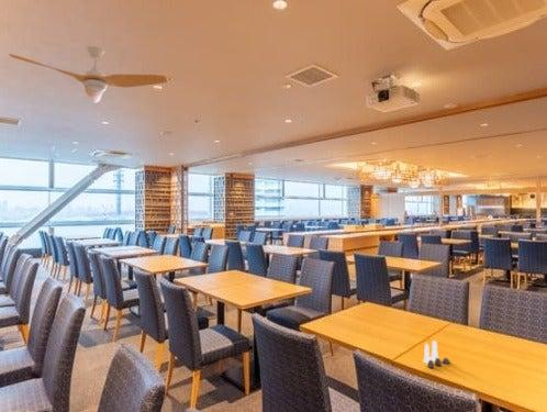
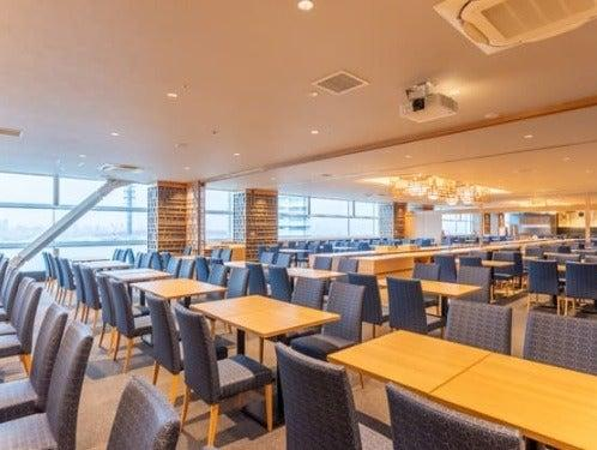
- electric fan (94, 75)
- salt and pepper shaker set (435, 353)
